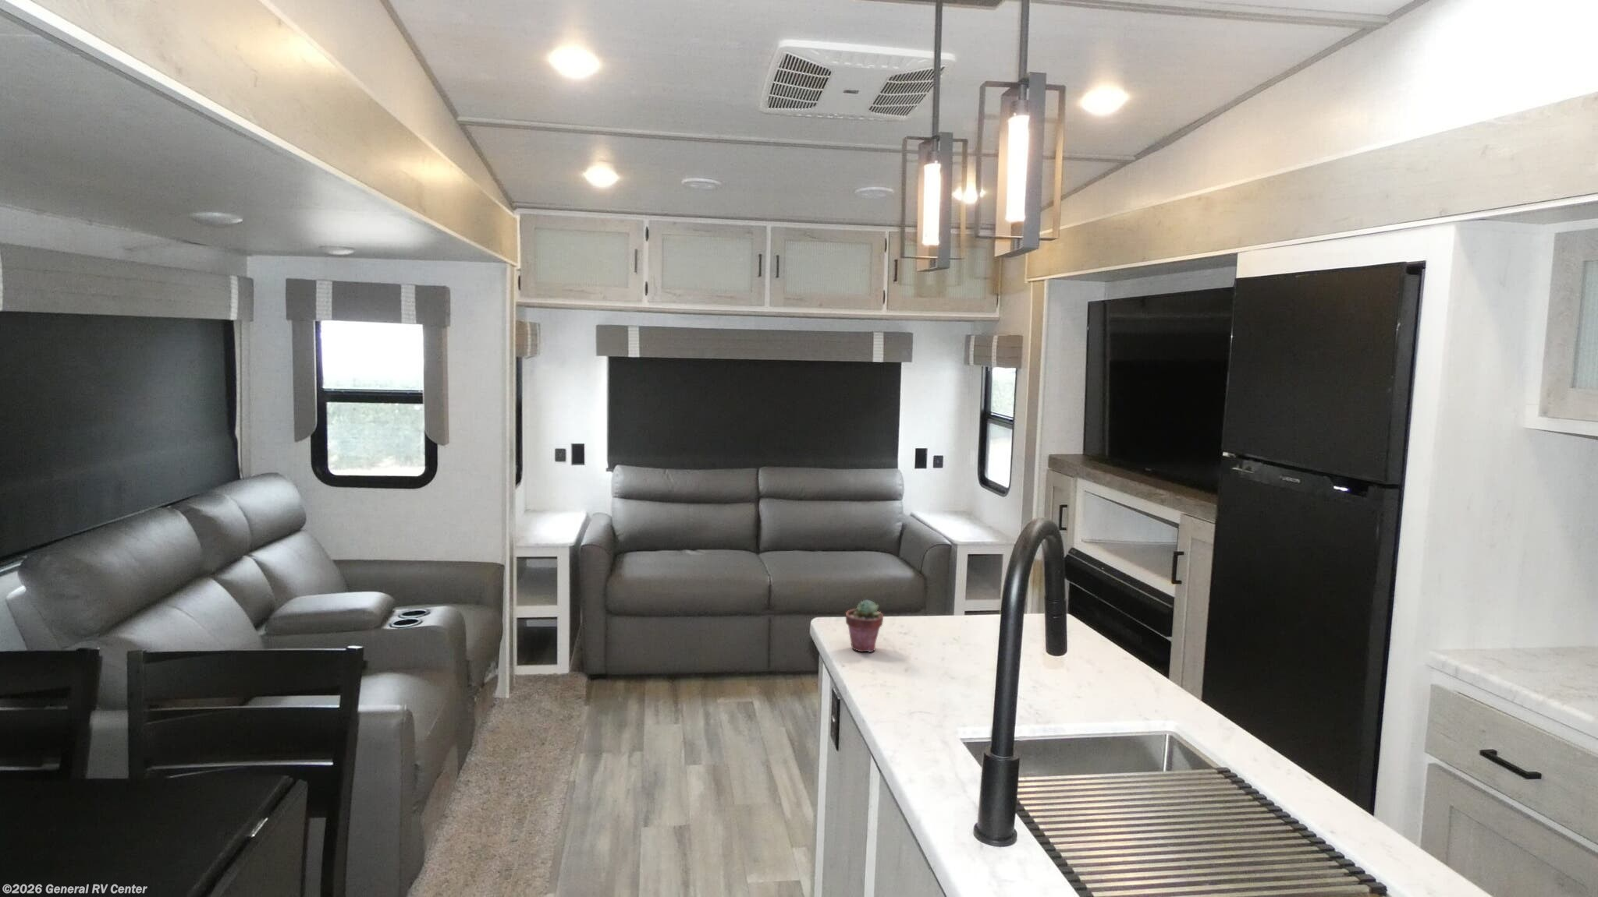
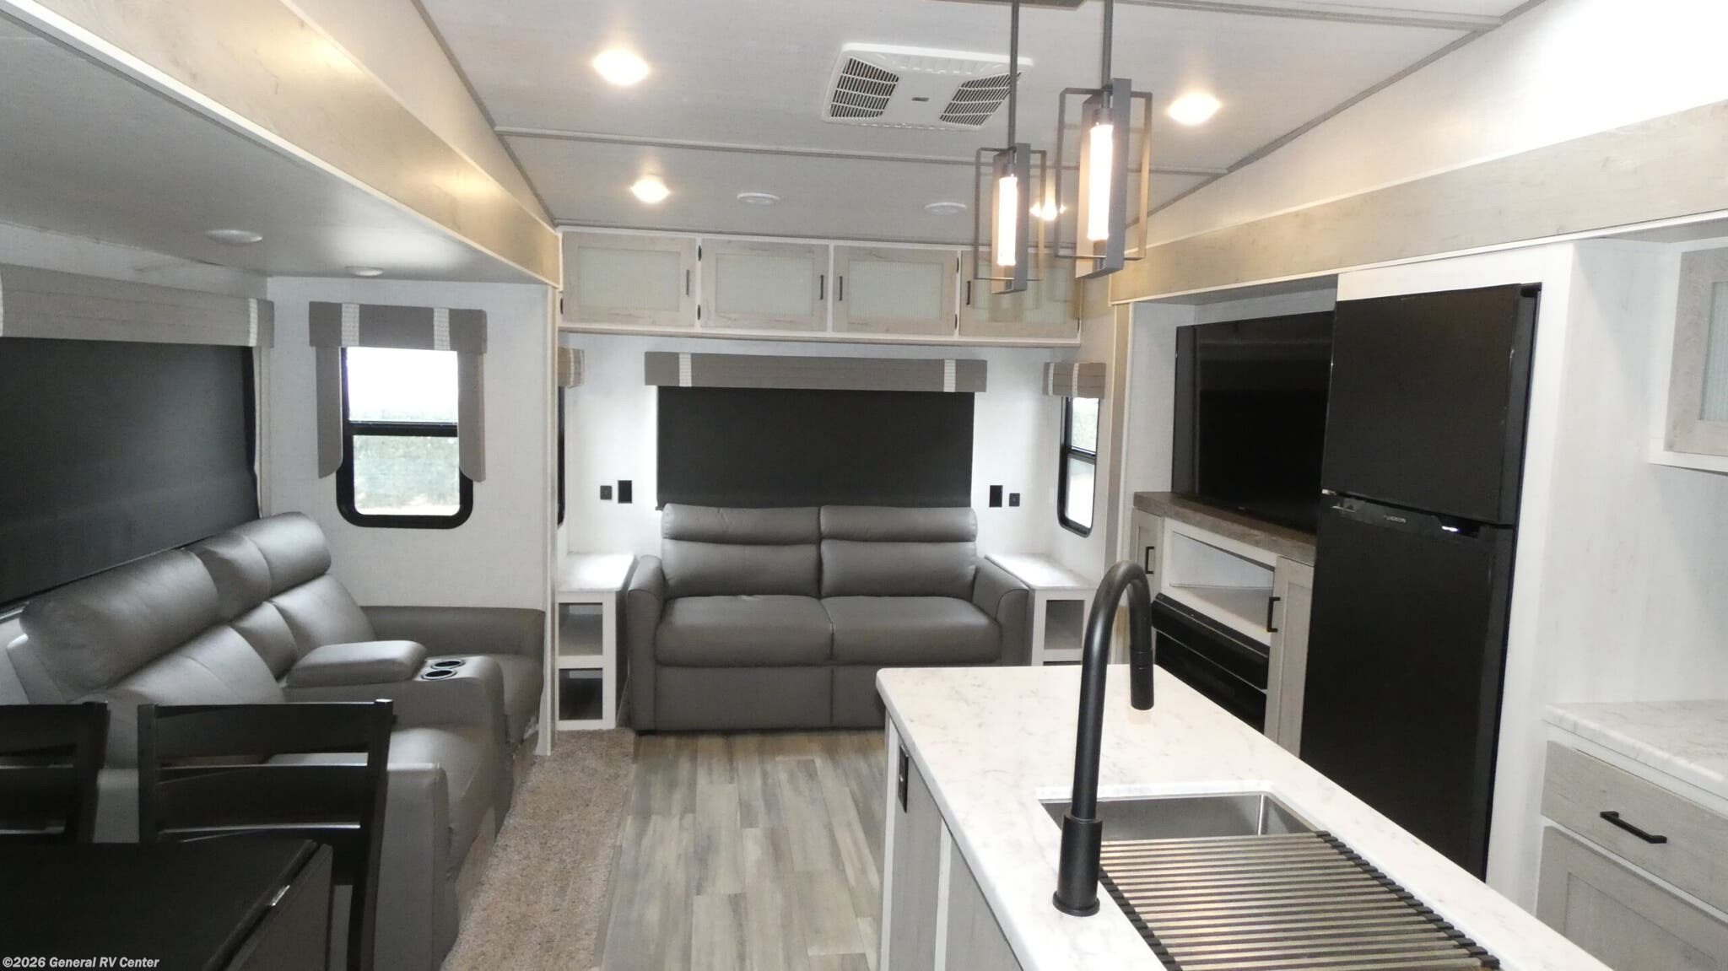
- potted succulent (864, 624)
